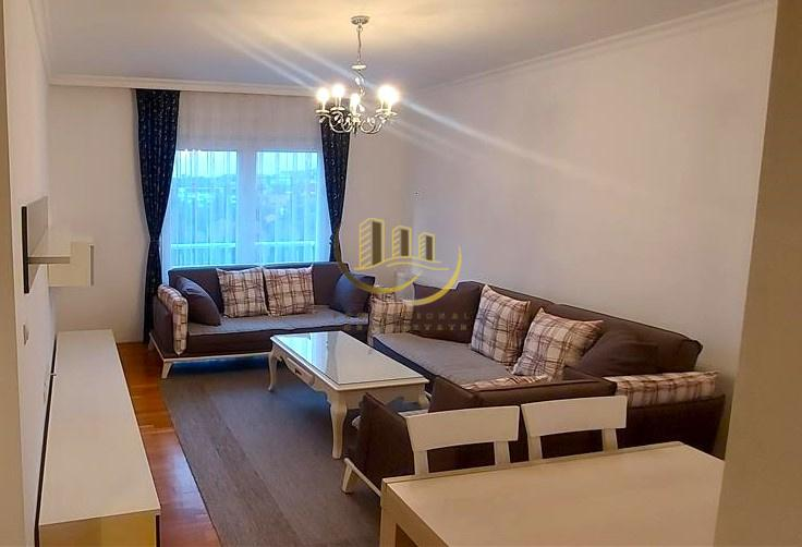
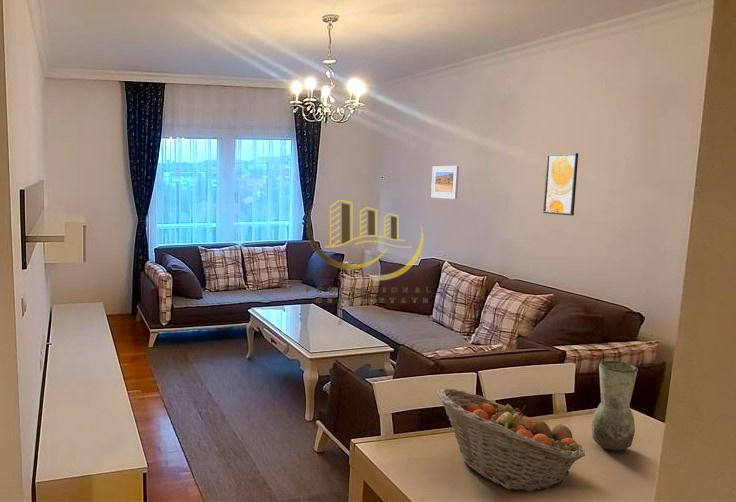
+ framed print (444, 182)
+ fruit basket (506, 432)
+ vase (614, 406)
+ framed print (560, 184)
